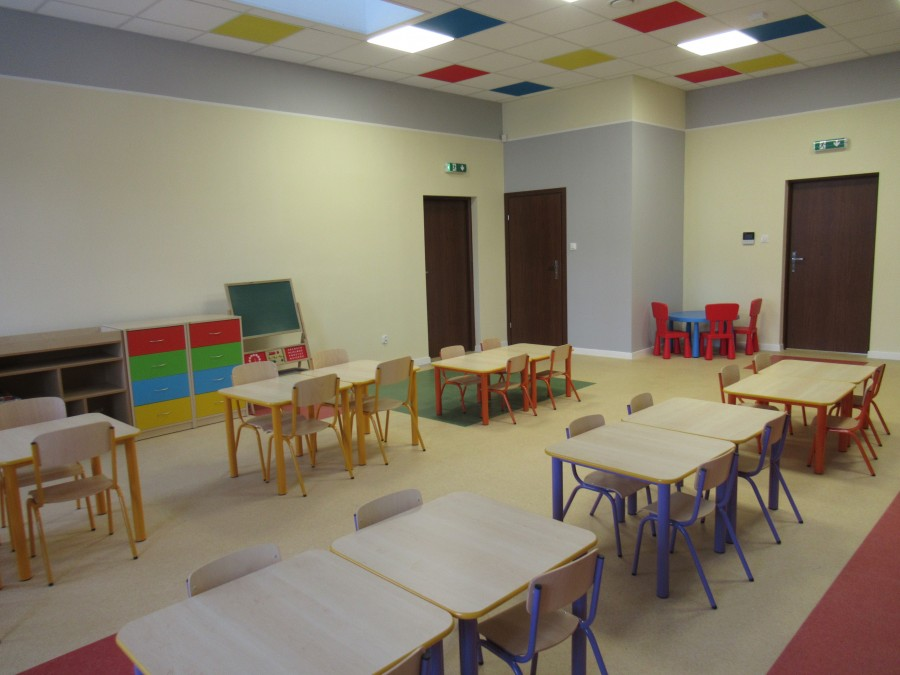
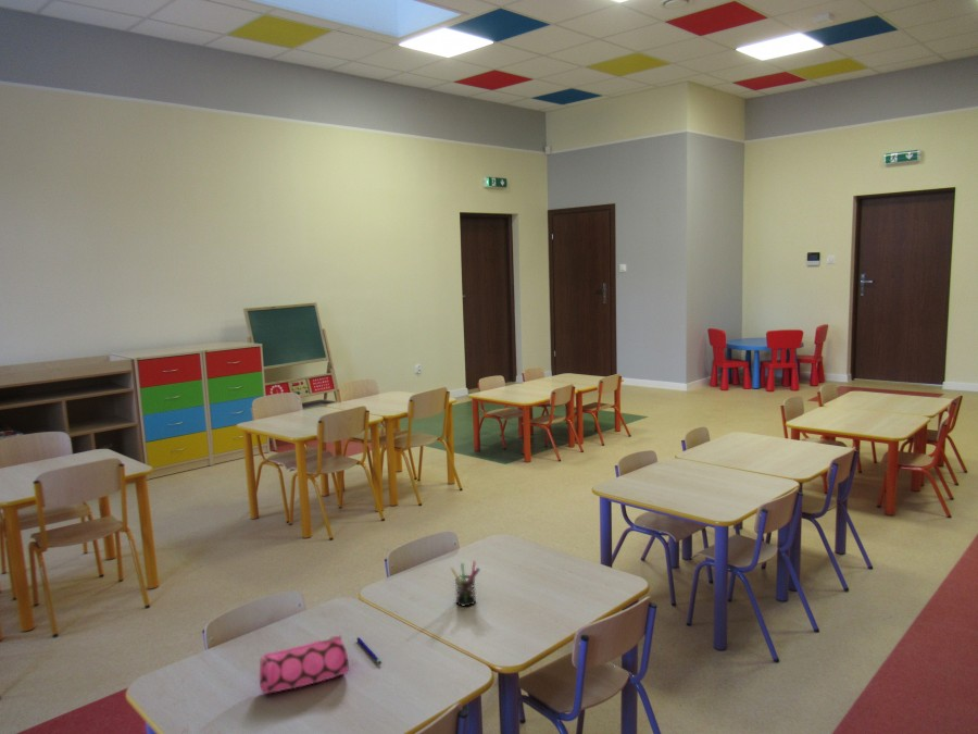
+ pen (368, 650)
+ pen holder (465, 581)
+ pencil case (303, 662)
